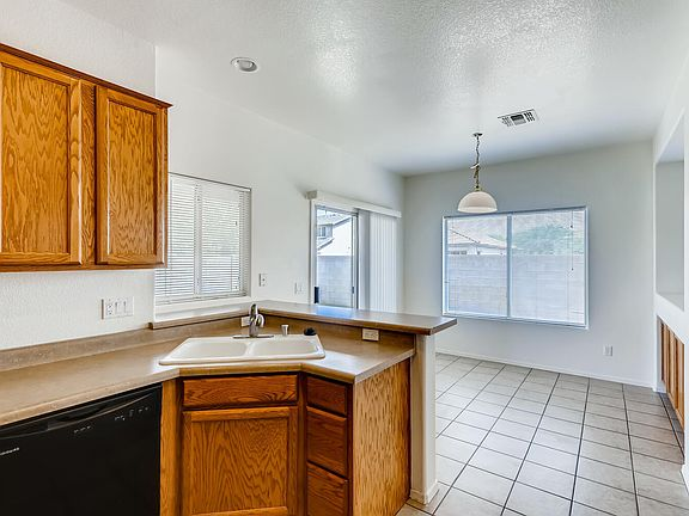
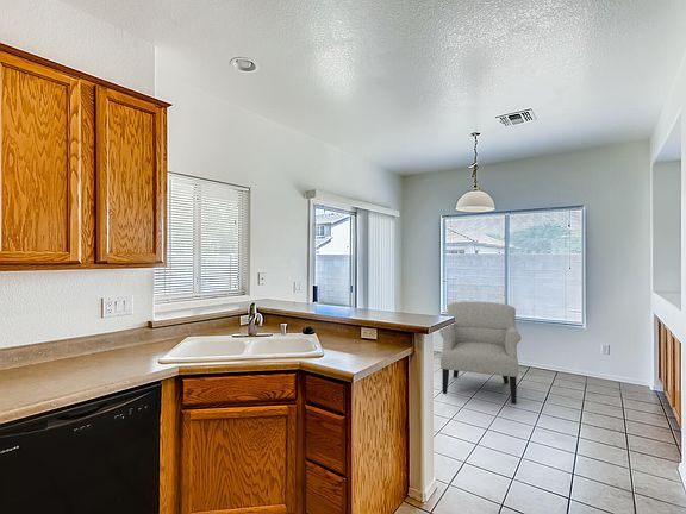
+ chair (479, 345)
